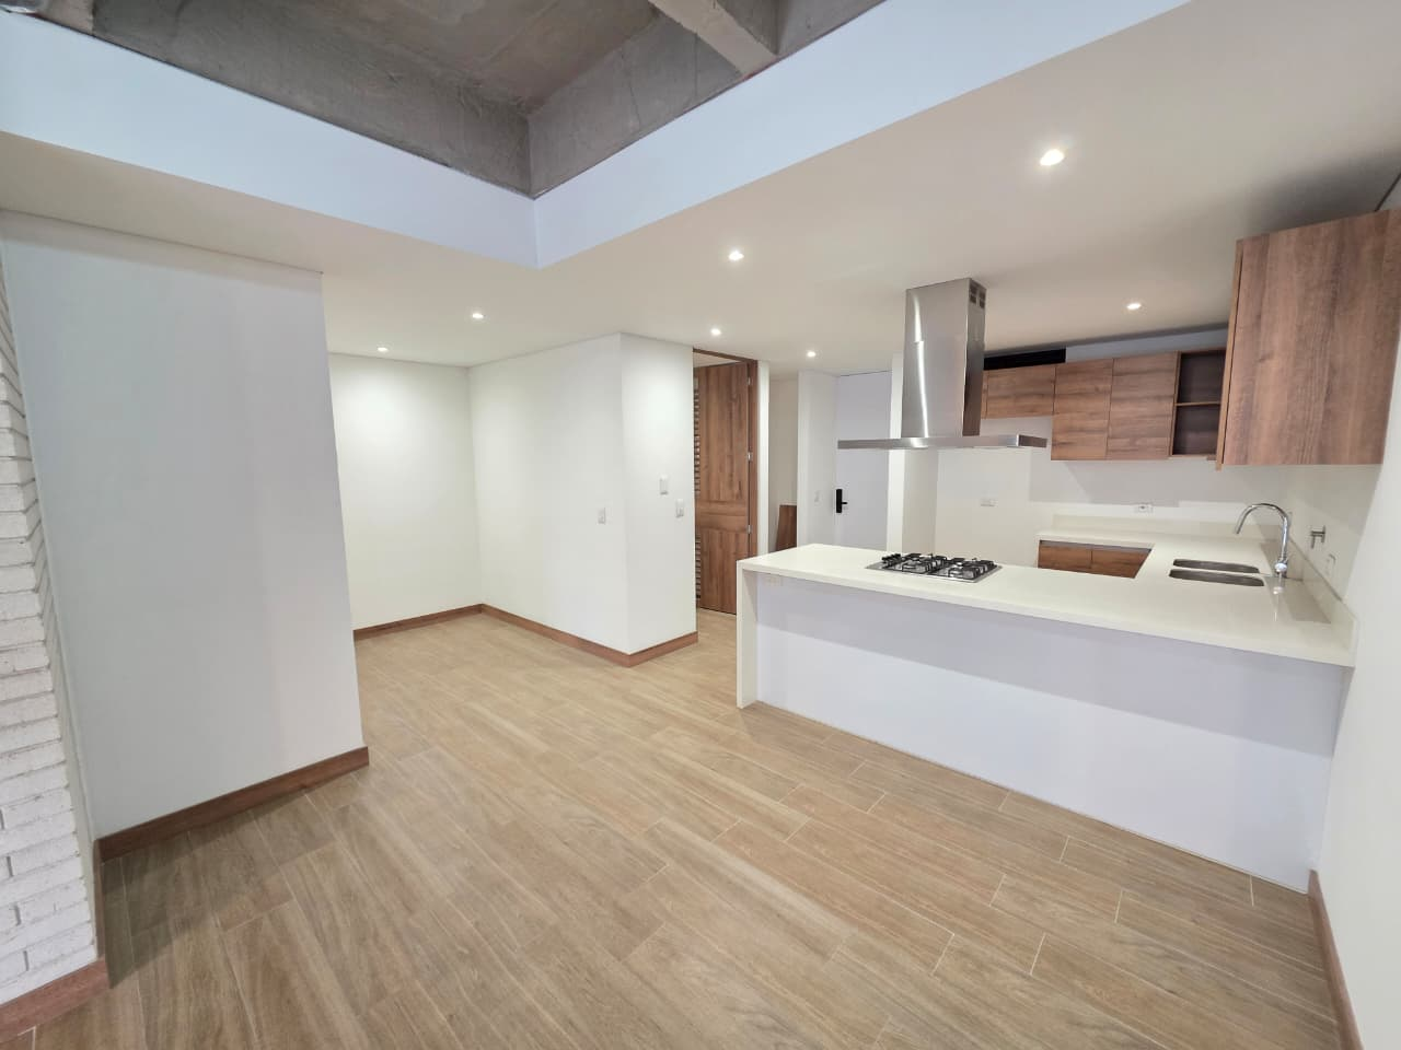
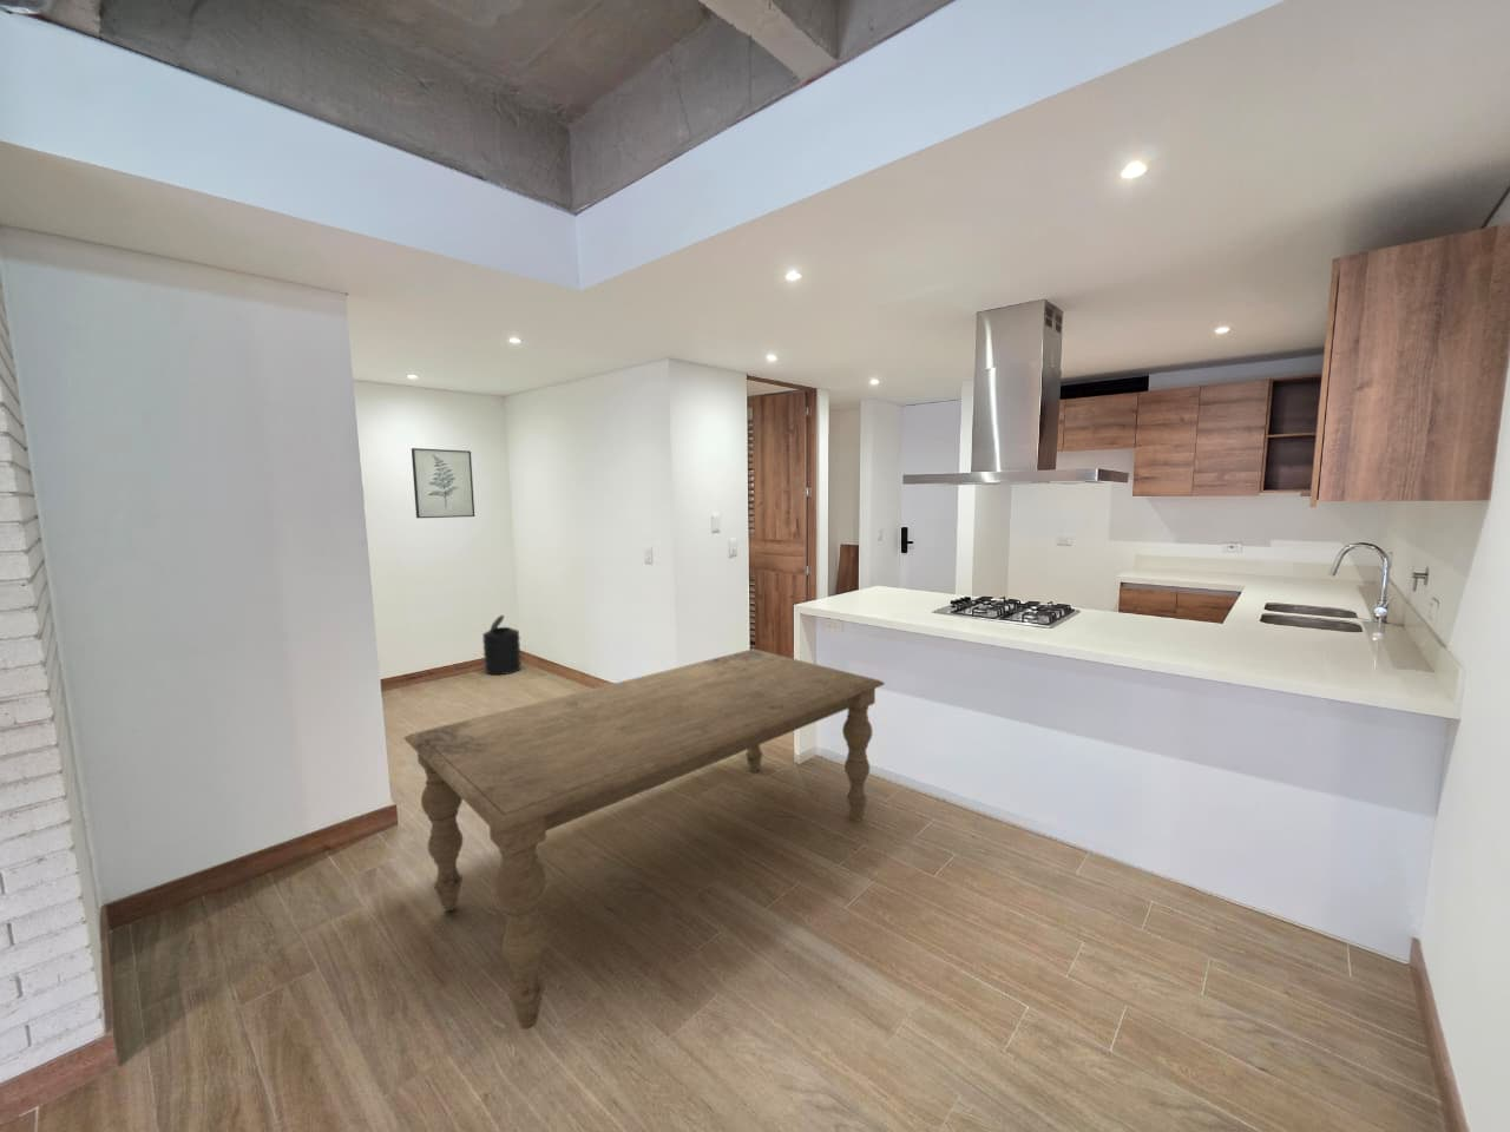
+ trash can (502, 642)
+ dining table (674, 778)
+ wall art (443, 484)
